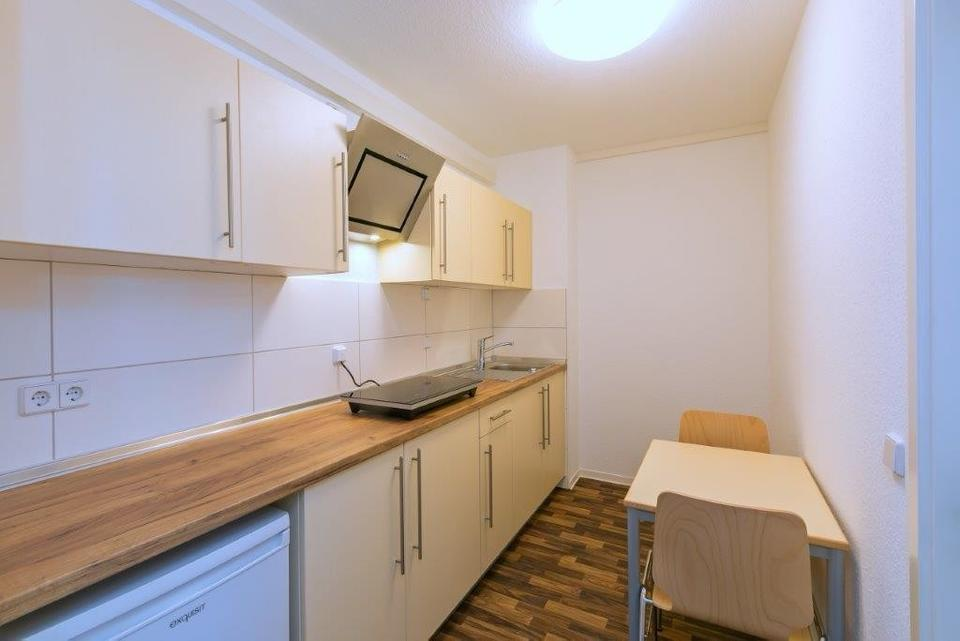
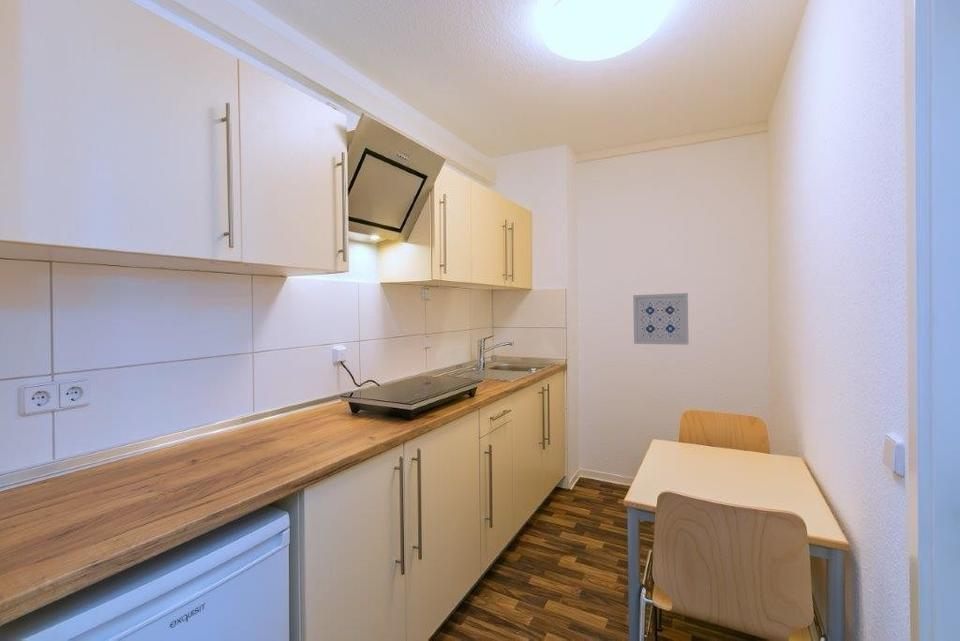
+ wall art (660, 319)
